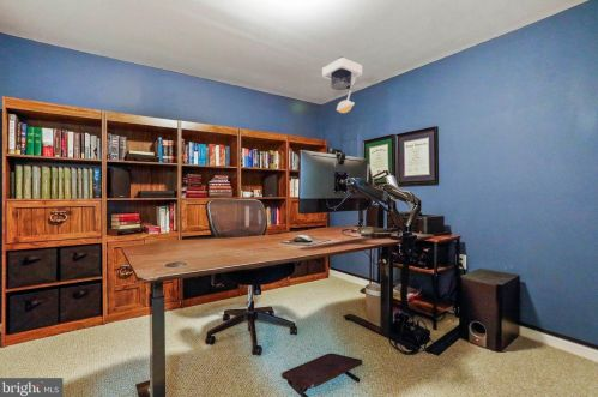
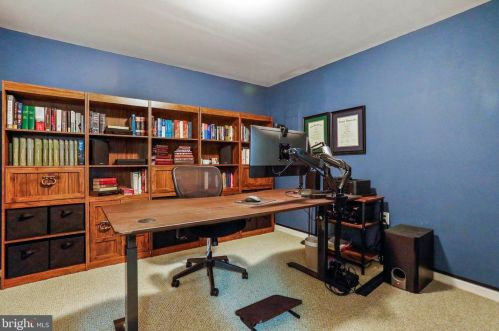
- ceiling light (342, 88)
